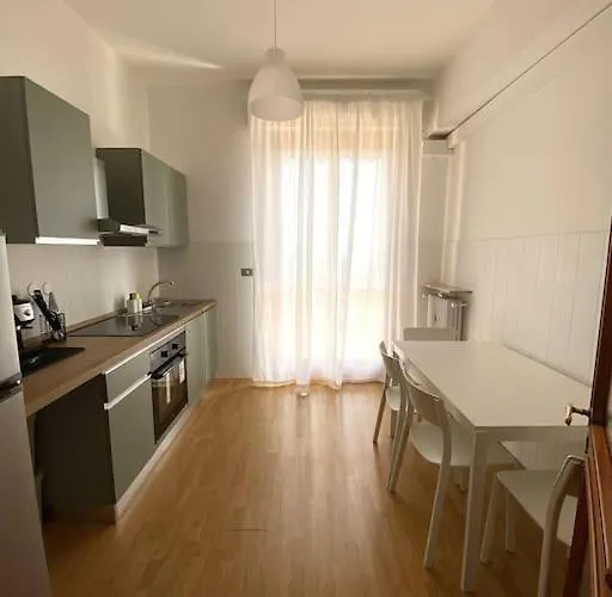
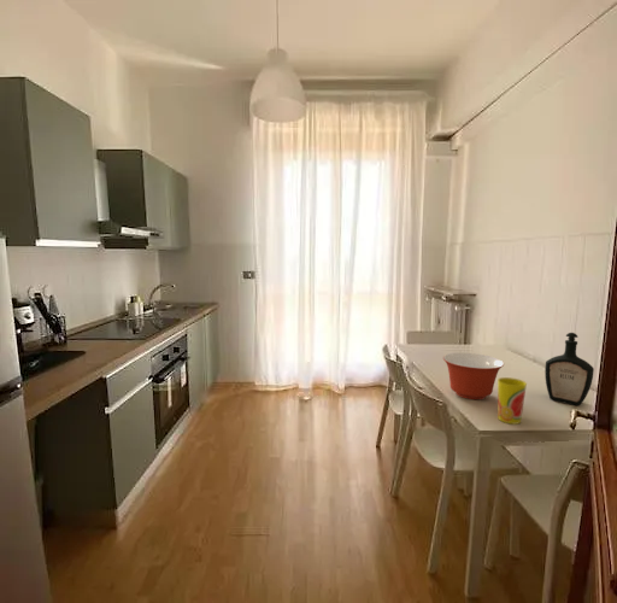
+ bottle (569, 367)
+ mixing bowl (471, 376)
+ cup (510, 400)
